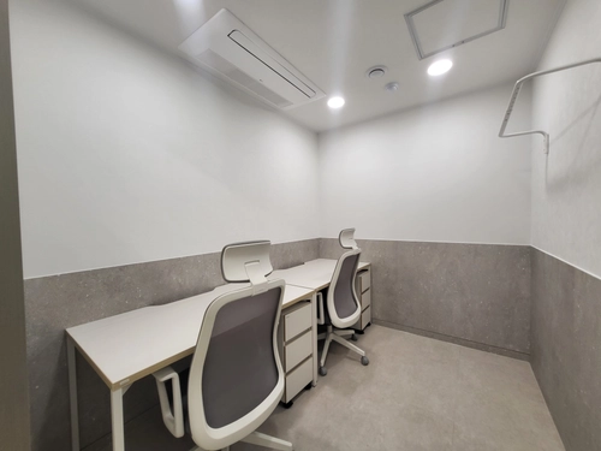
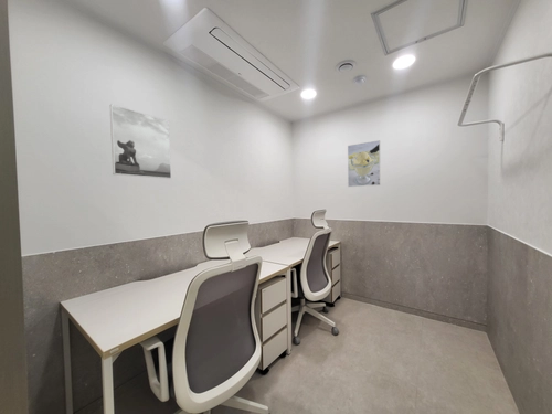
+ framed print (363, 164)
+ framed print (144, 145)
